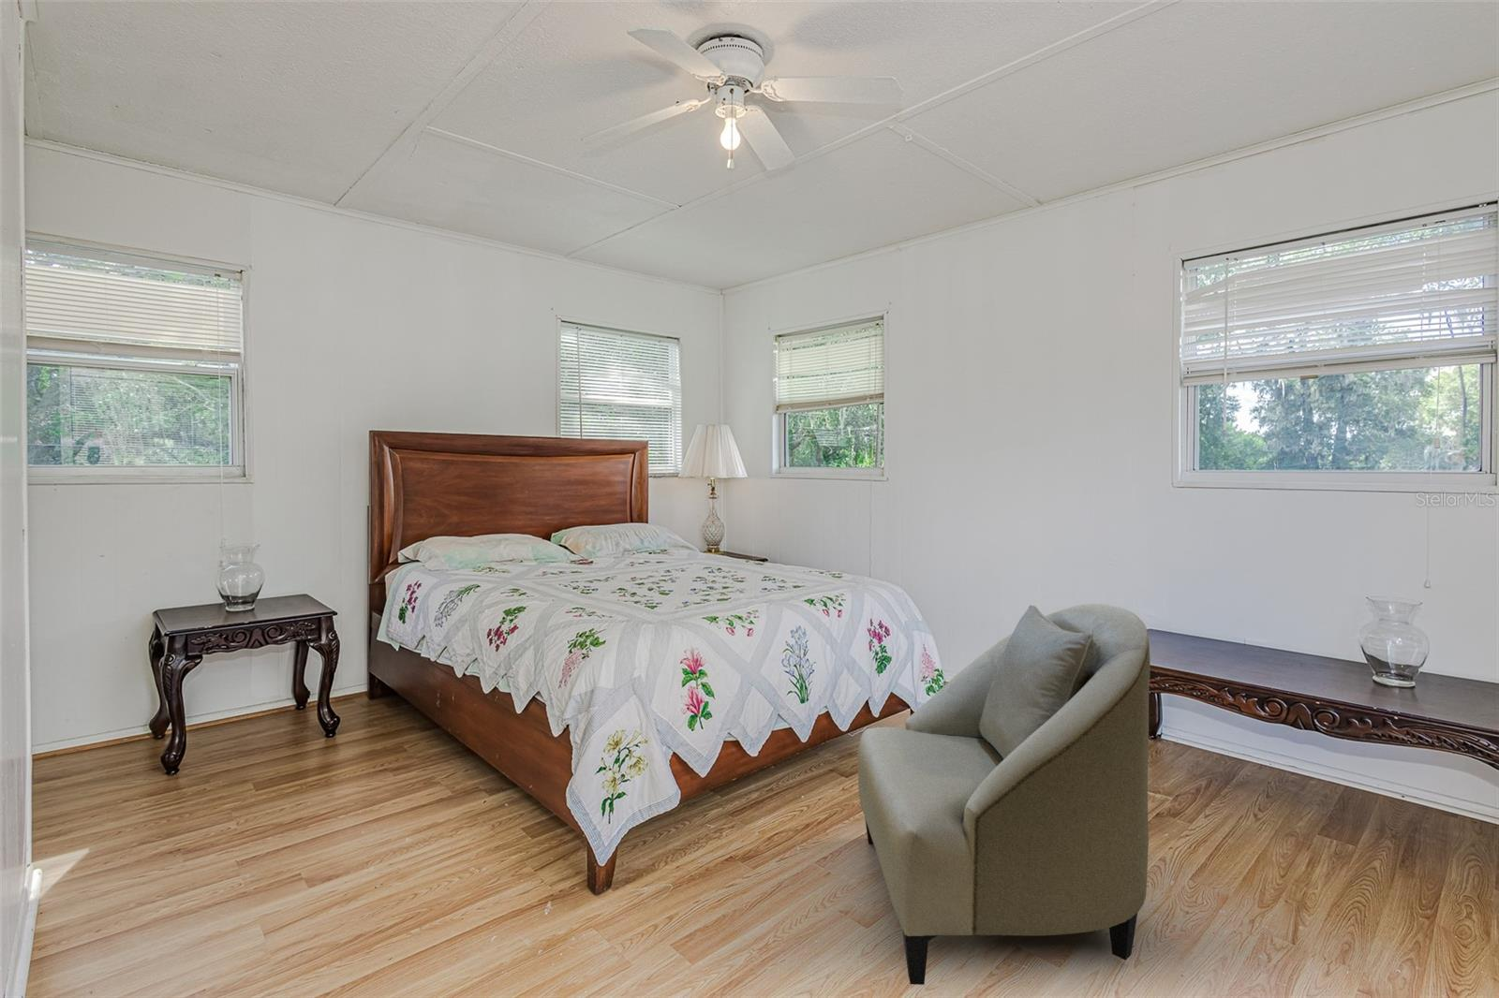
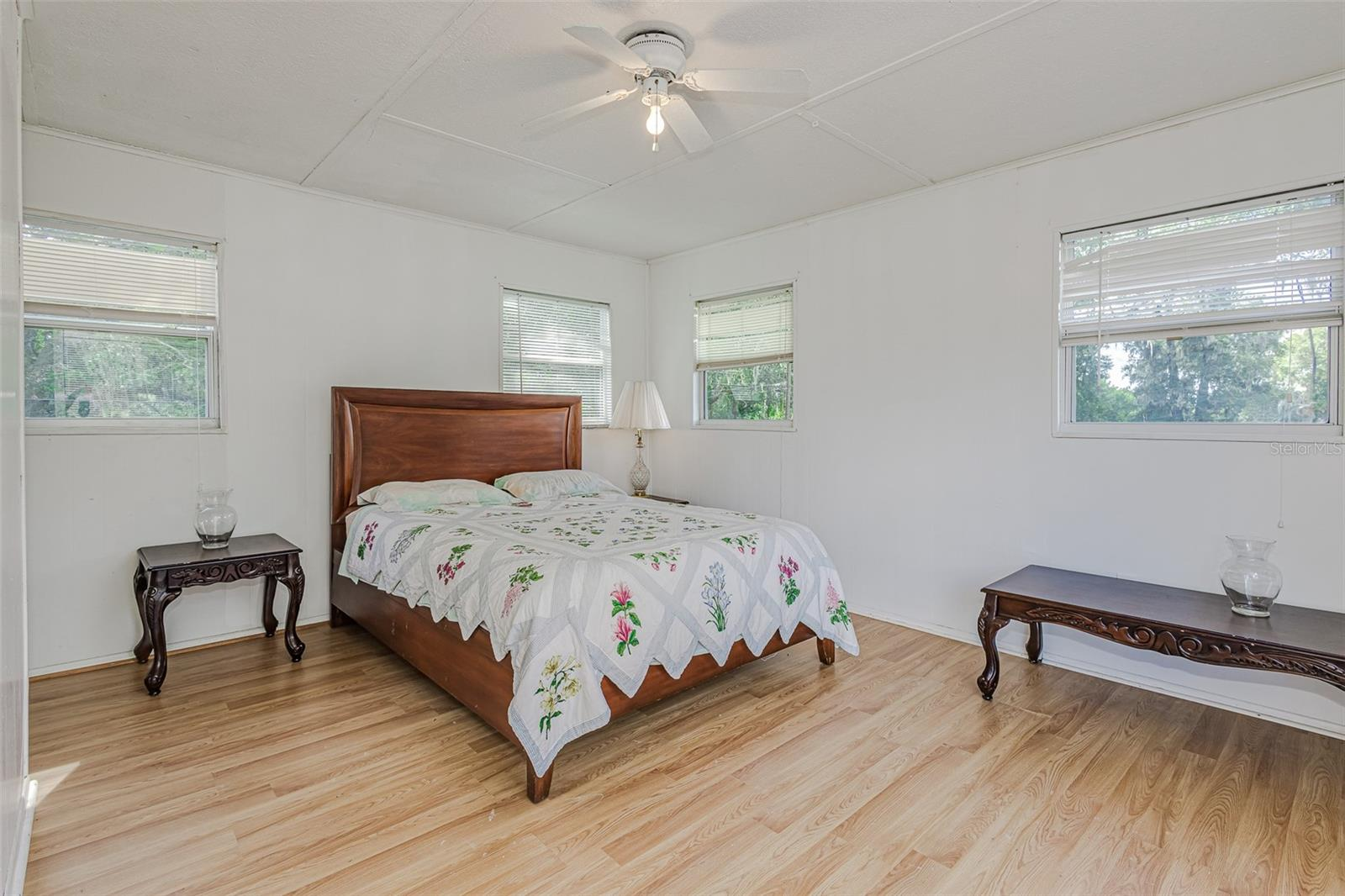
- armchair (997, 755)
